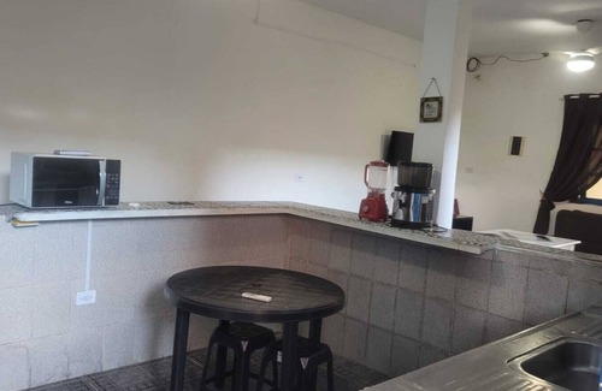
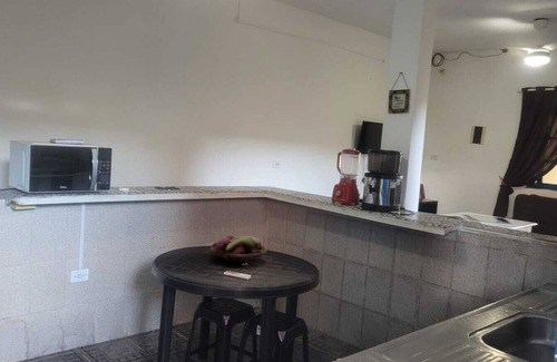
+ fruit basket (238, 247)
